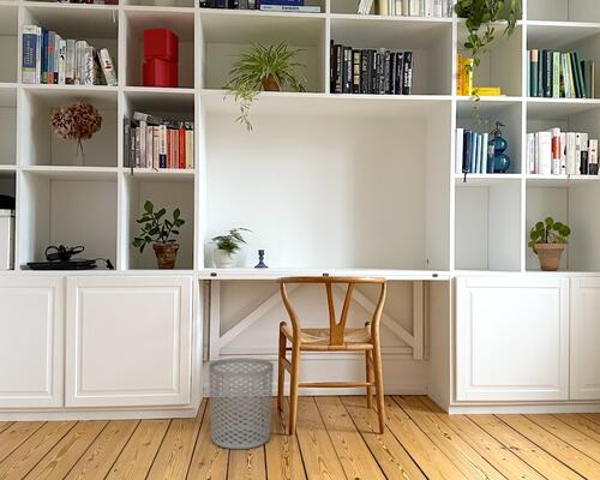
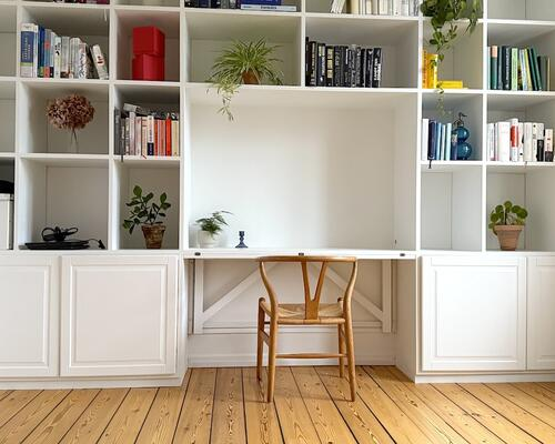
- waste bin (240, 402)
